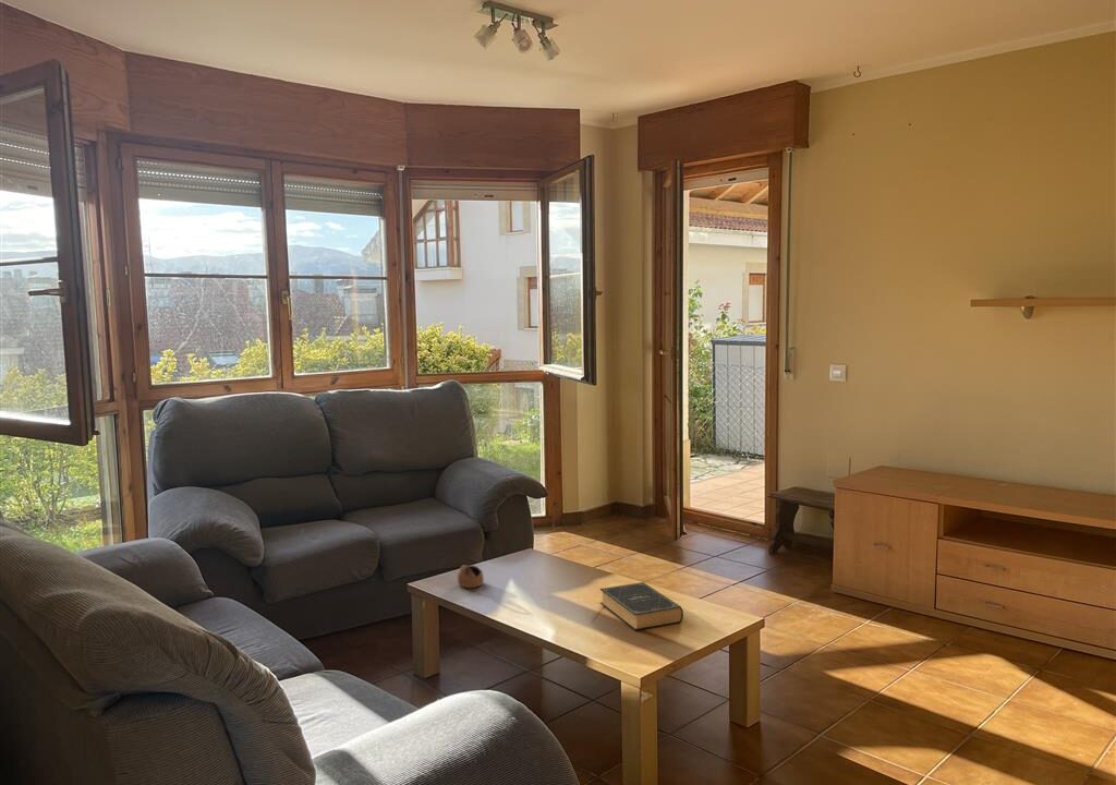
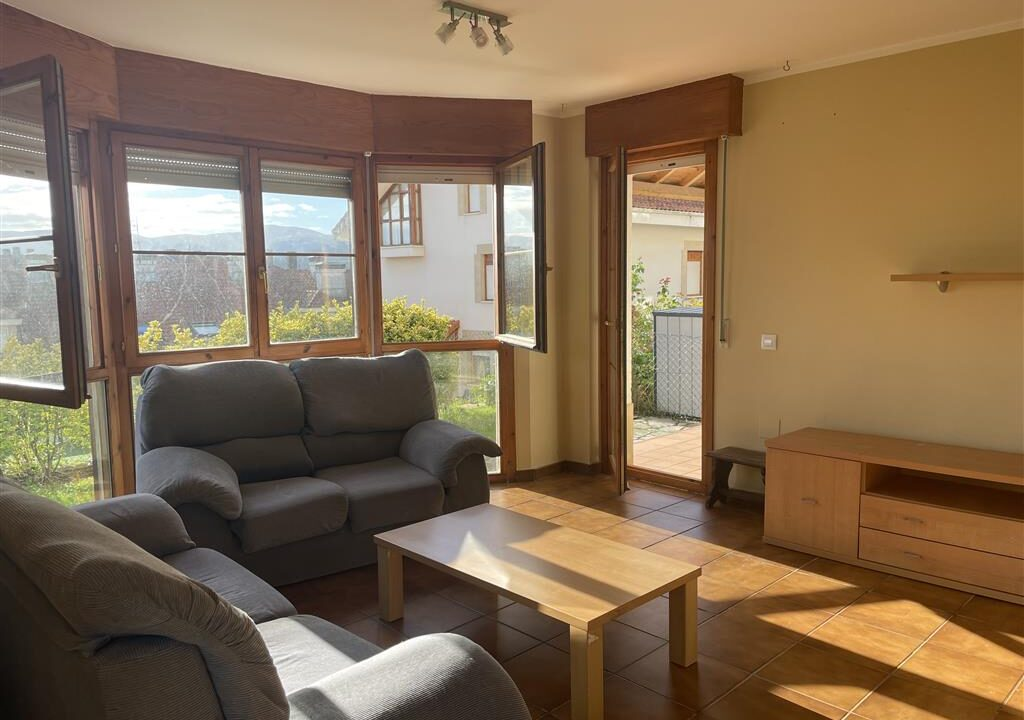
- cup (468, 573)
- book (640, 604)
